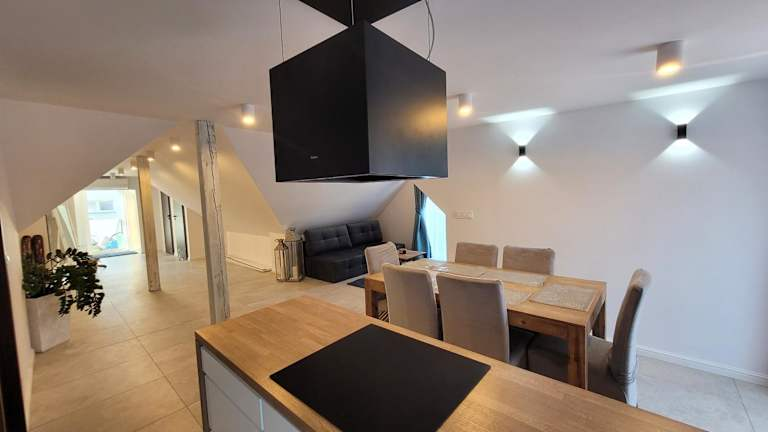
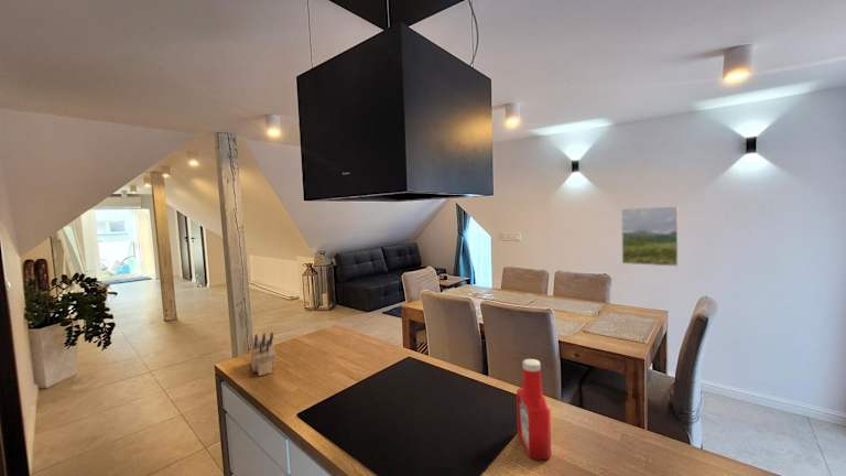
+ knife block (262, 348)
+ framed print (648, 236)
+ soap bottle (532, 402)
